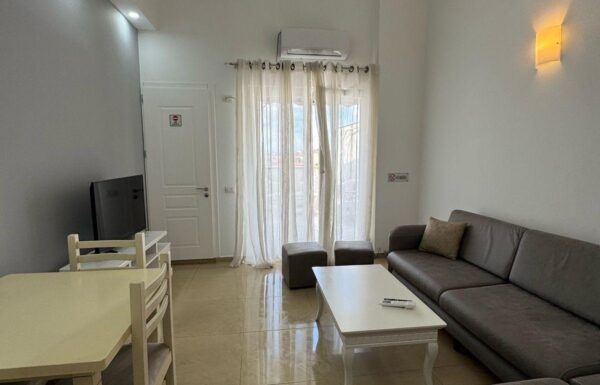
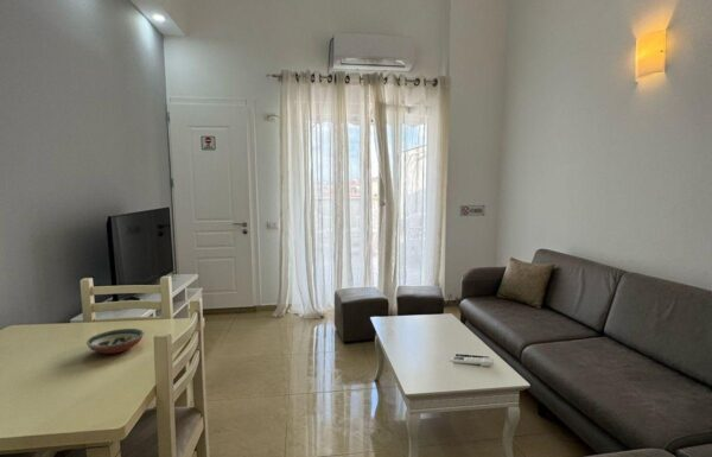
+ decorative bowl (116, 342)
